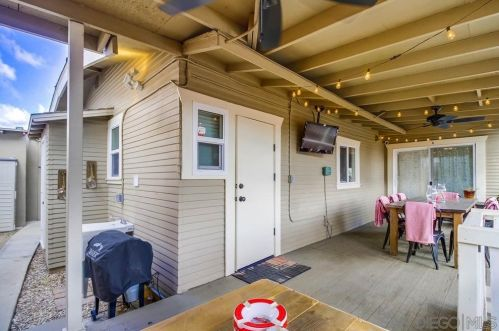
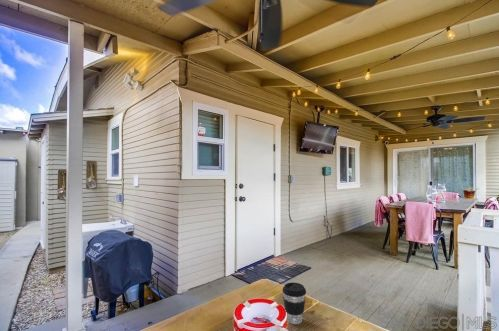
+ coffee cup (294, 303)
